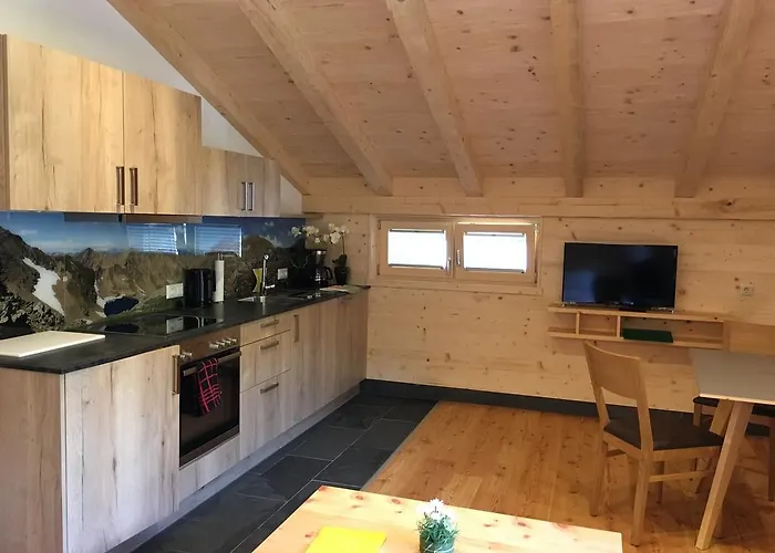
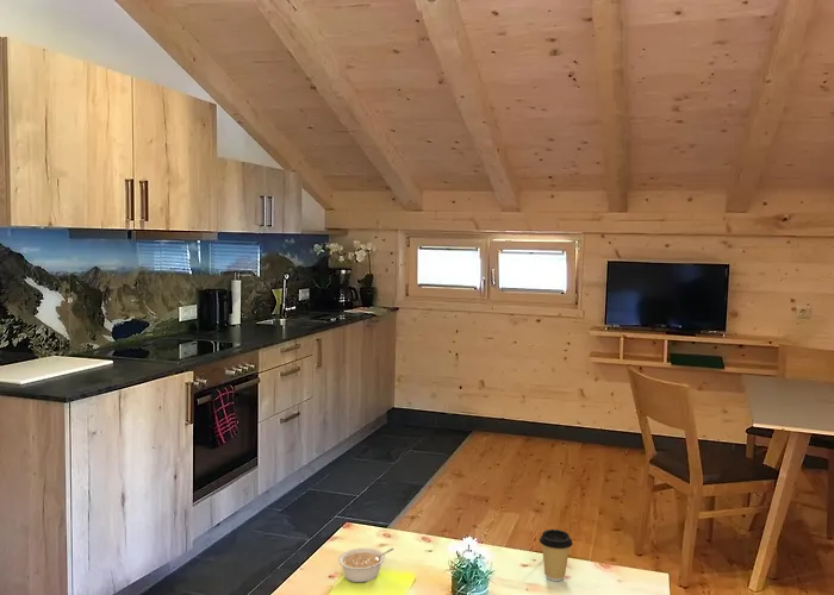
+ legume (362, 563)
+ coffee cup (555, 556)
